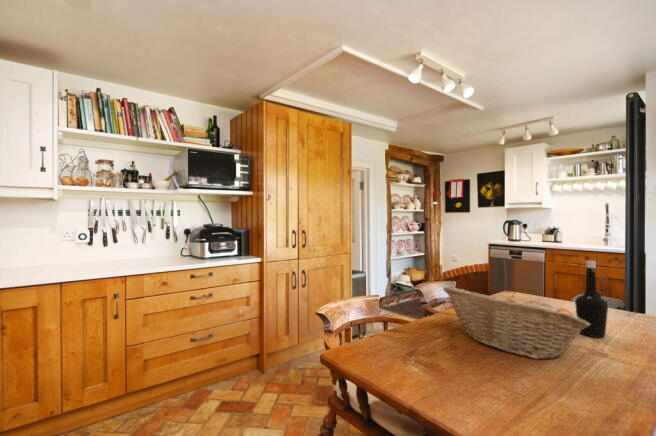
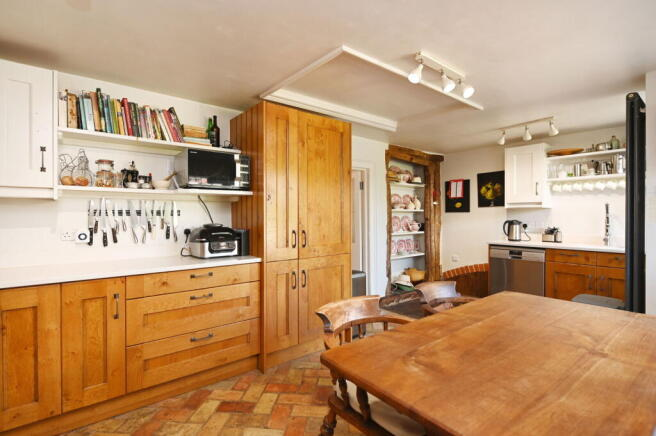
- fruit basket (507, 314)
- bottle (591, 297)
